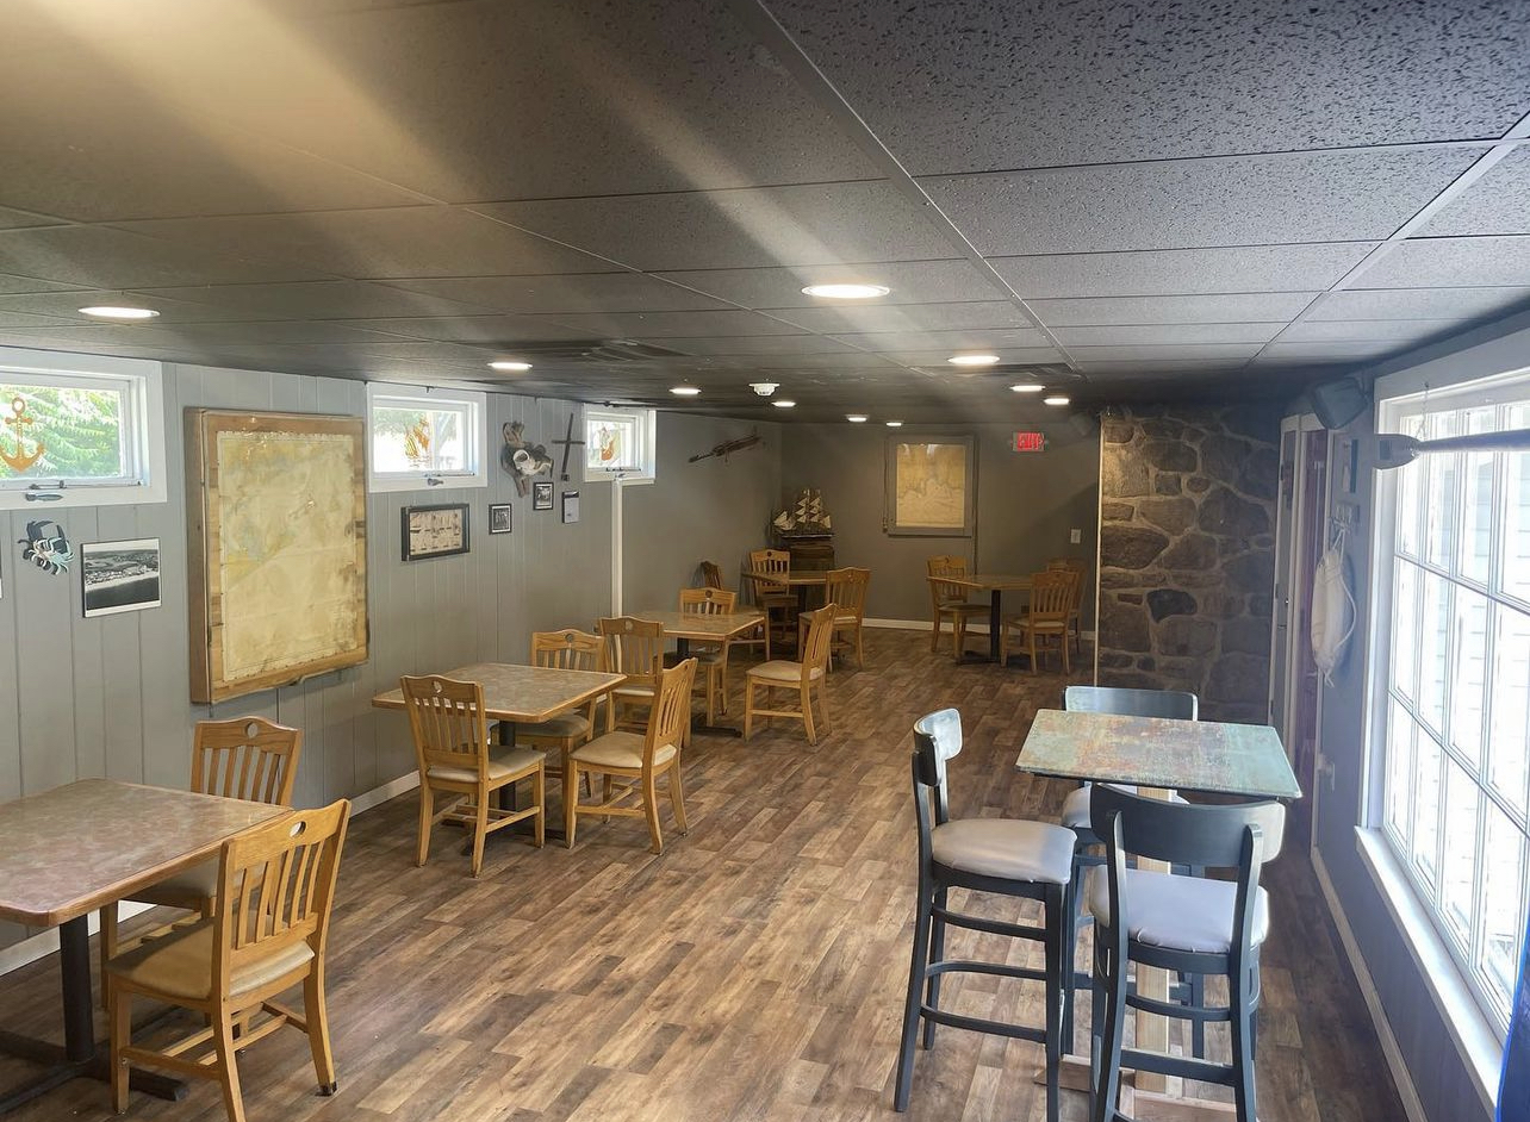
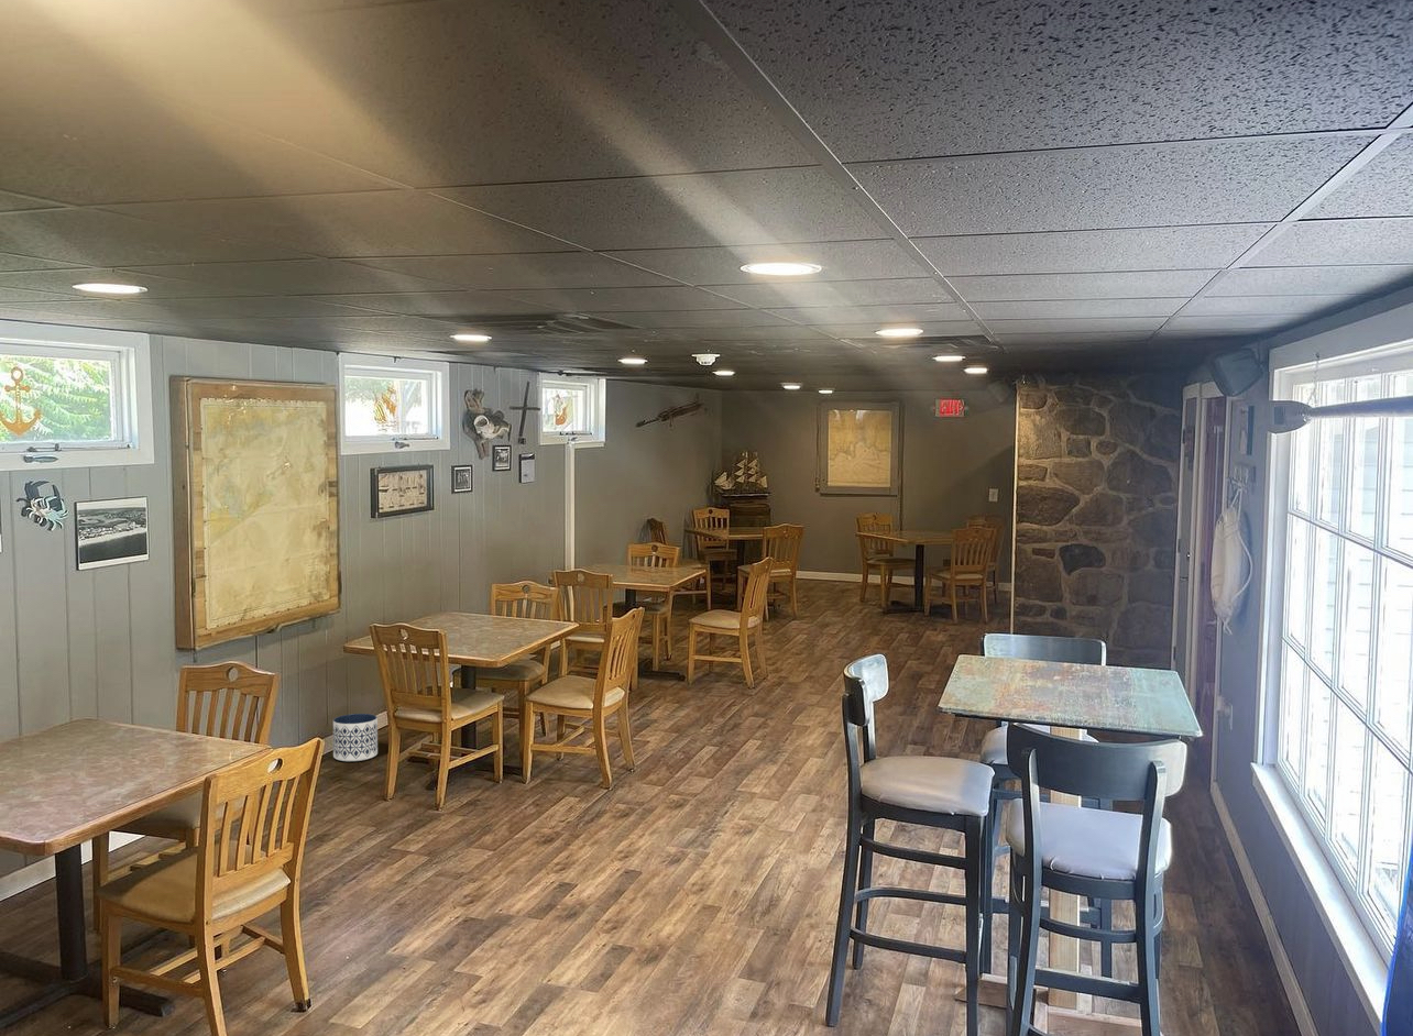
+ planter (355, 737)
